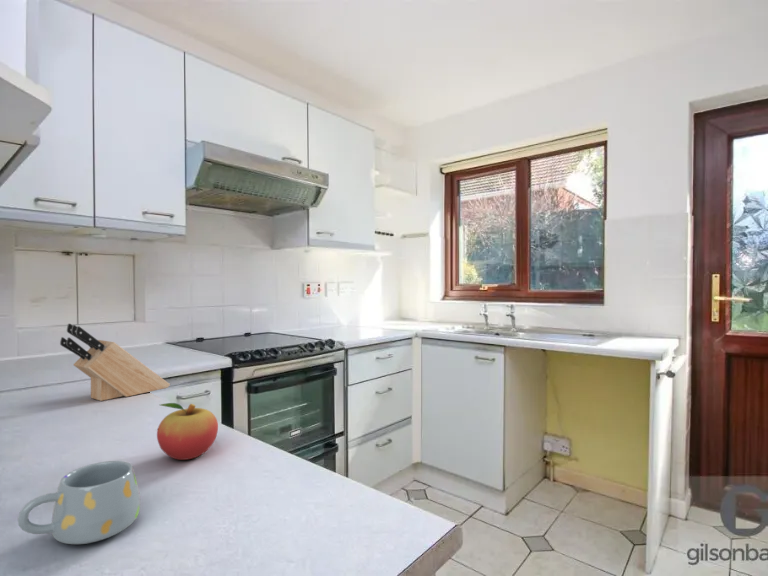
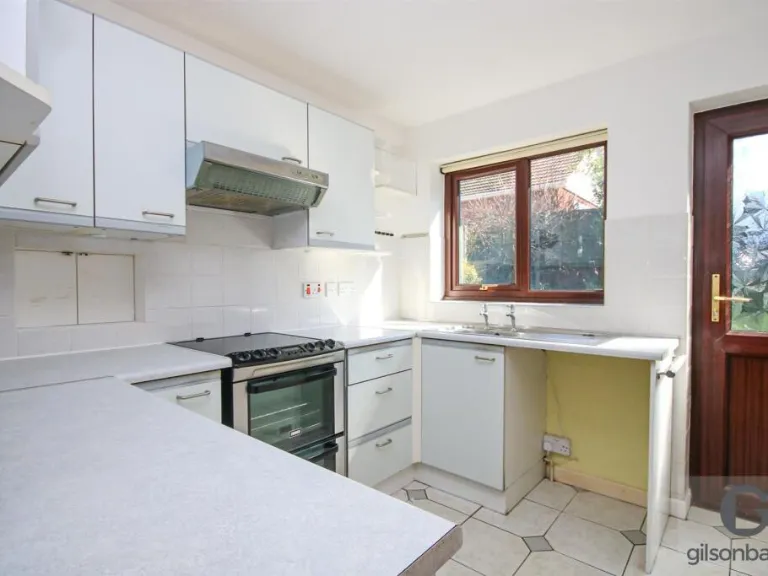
- mug (83, 506)
- fruit (188, 426)
- knife block (117, 358)
